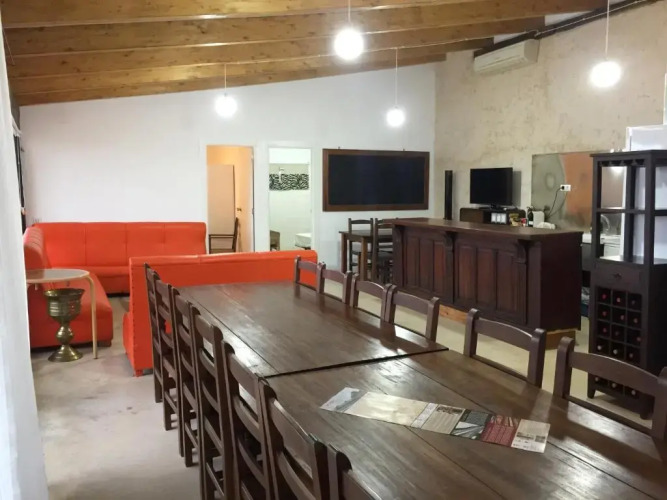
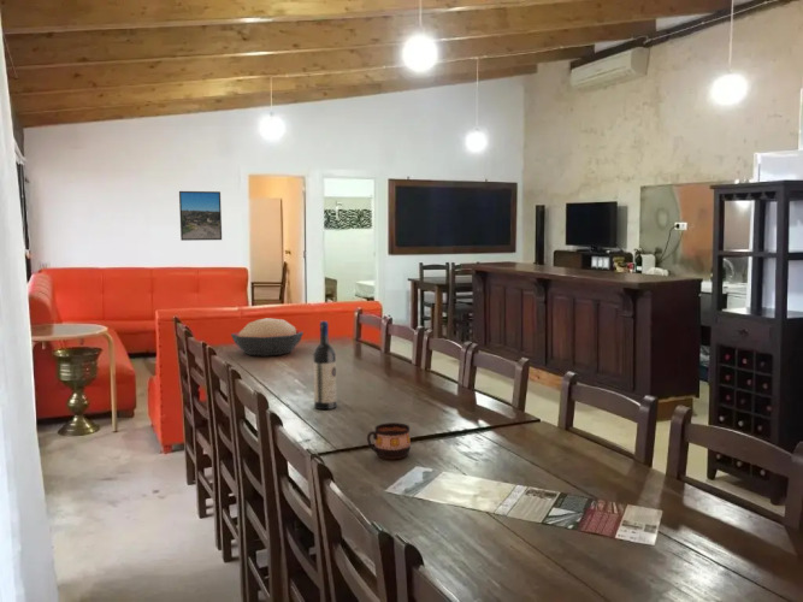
+ cup (390, 441)
+ decorative bowl (267, 335)
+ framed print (200, 216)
+ wine bottle (324, 364)
